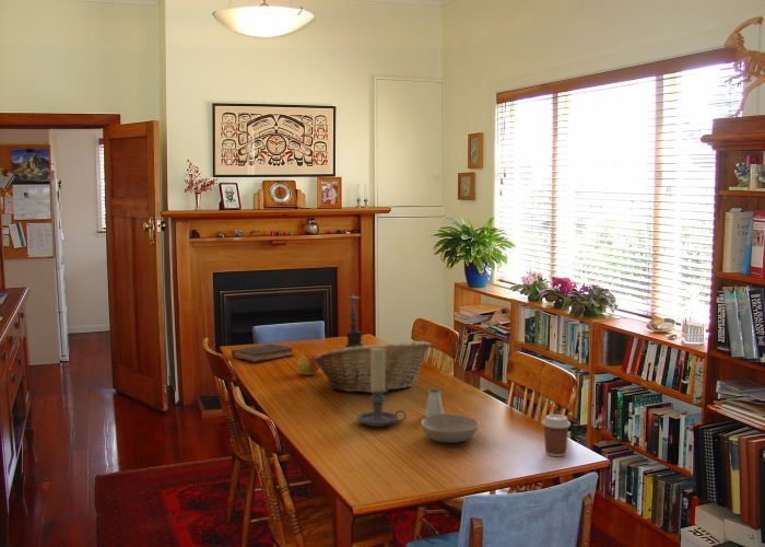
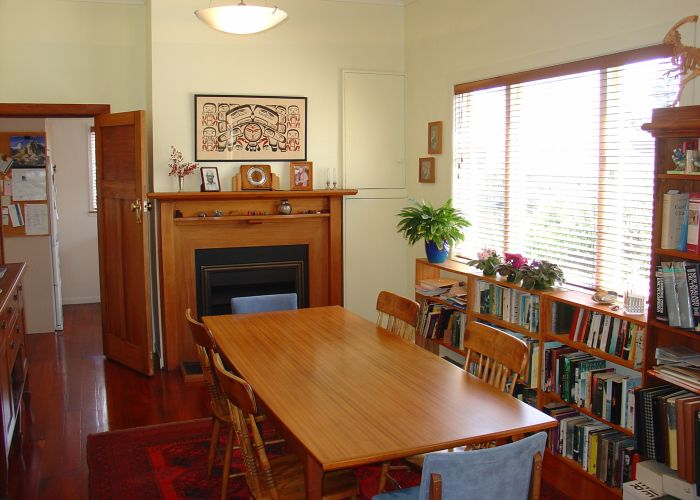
- apple (308, 363)
- candle holder (353, 323)
- bowl (449, 430)
- coffee cup (555, 434)
- book (262, 352)
- saltshaker (434, 401)
- candle holder (381, 384)
- fruit basket (369, 361)
